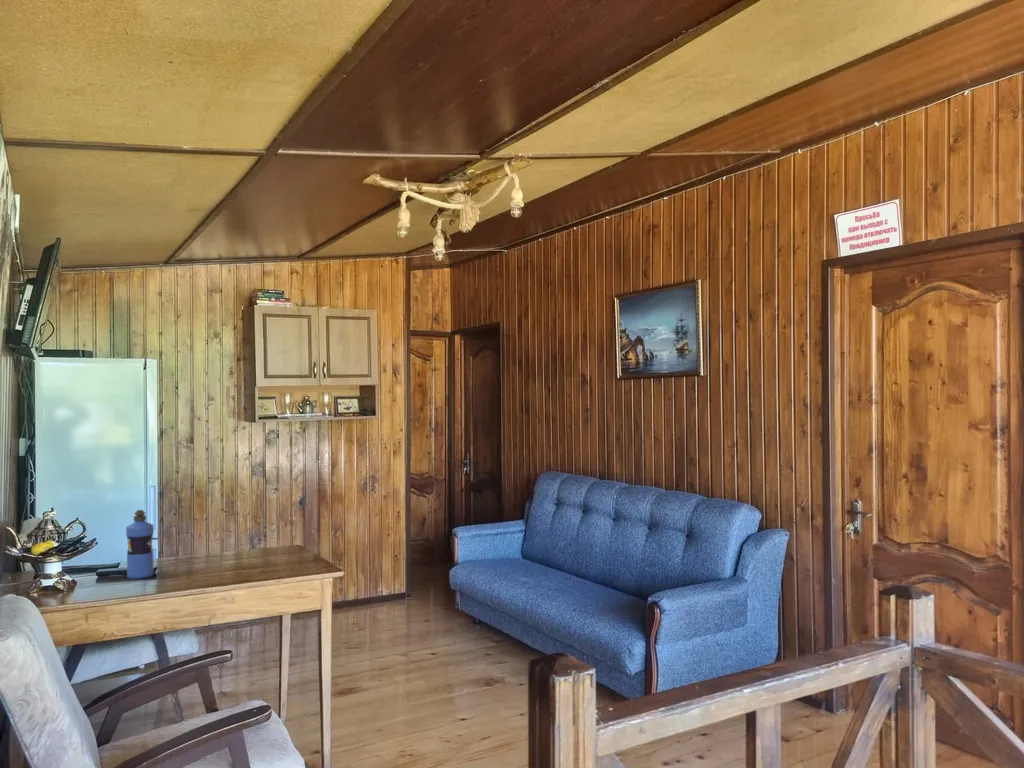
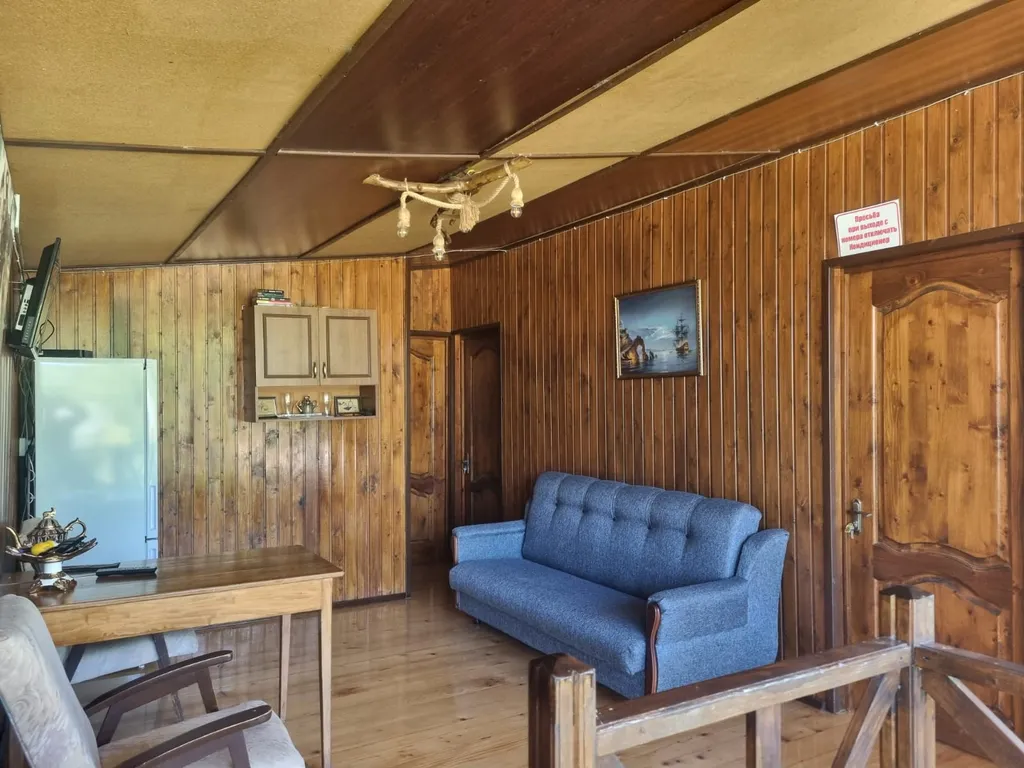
- water bottle (140, 543)
